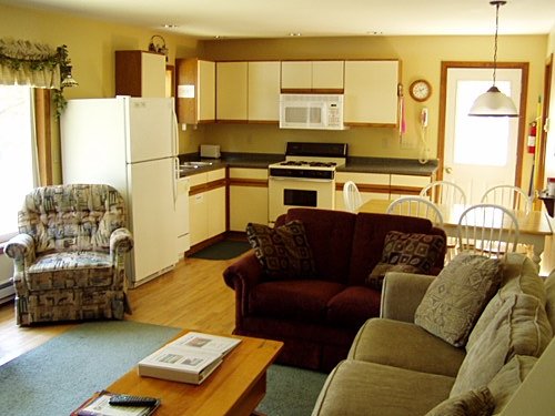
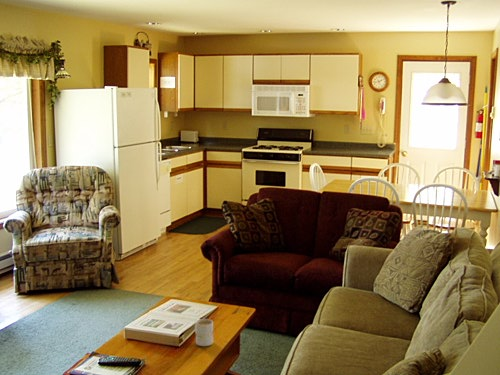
+ mug (202, 331)
